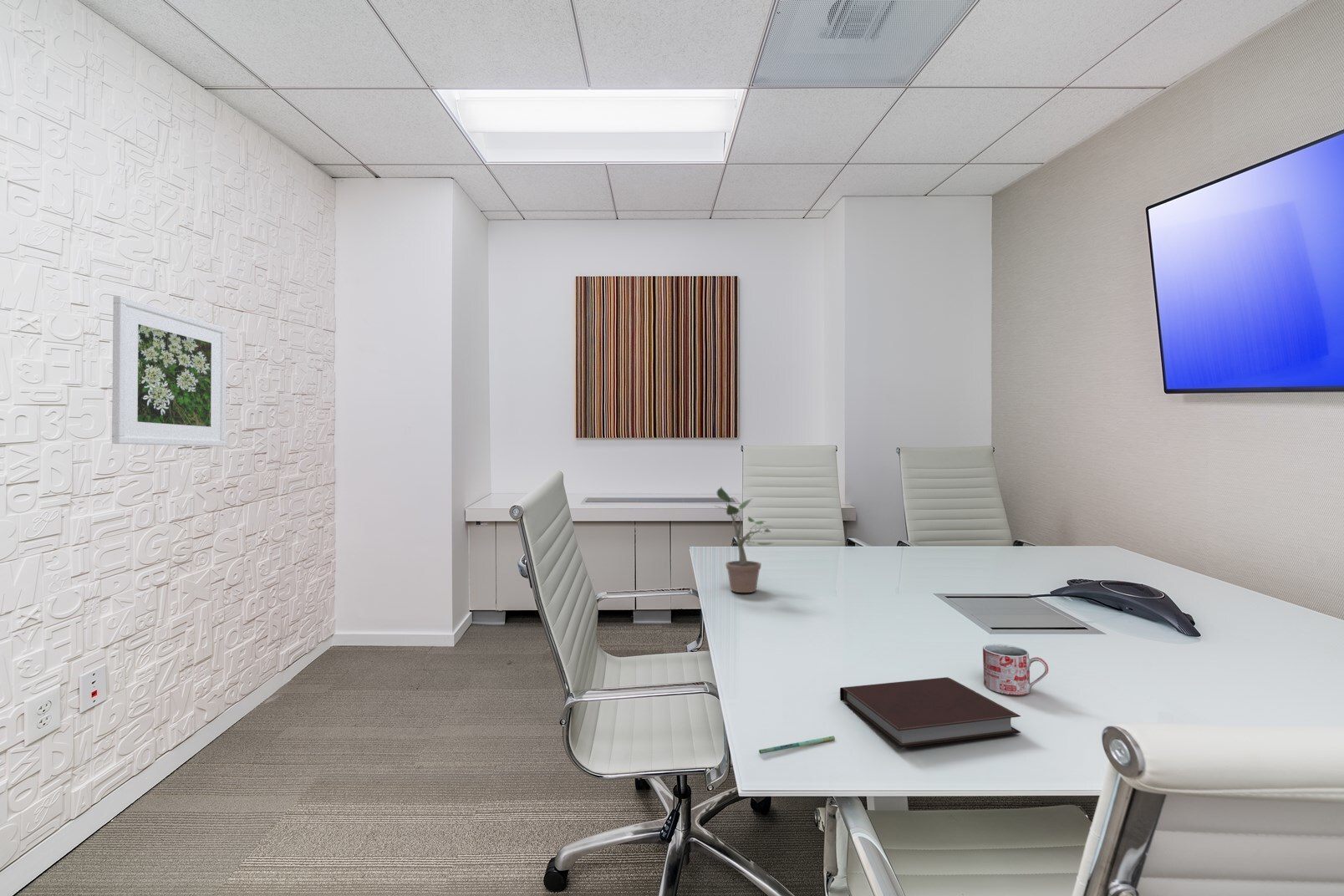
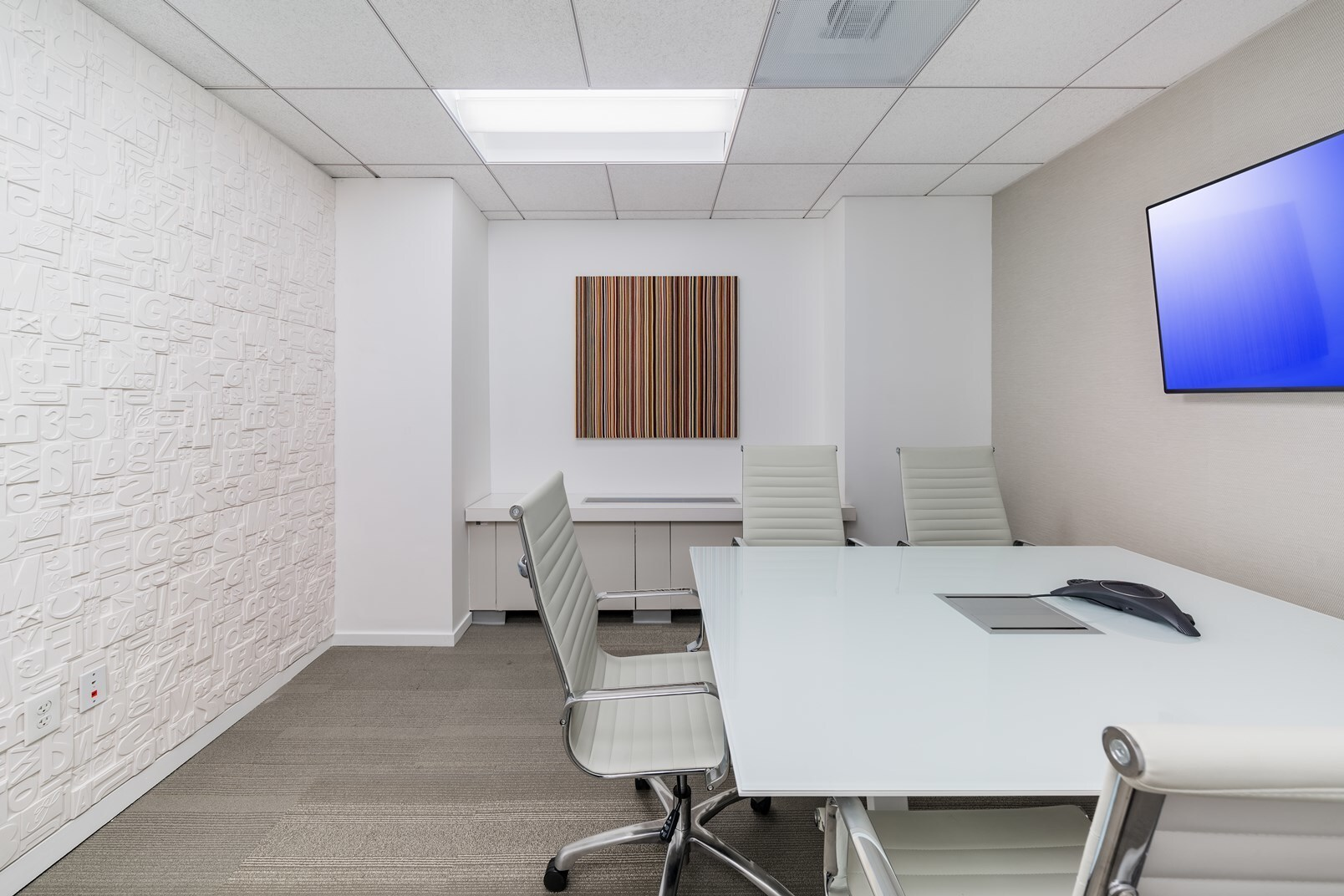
- notebook (924, 707)
- potted plant (743, 537)
- pen (797, 744)
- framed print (176, 379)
- mug (1013, 670)
